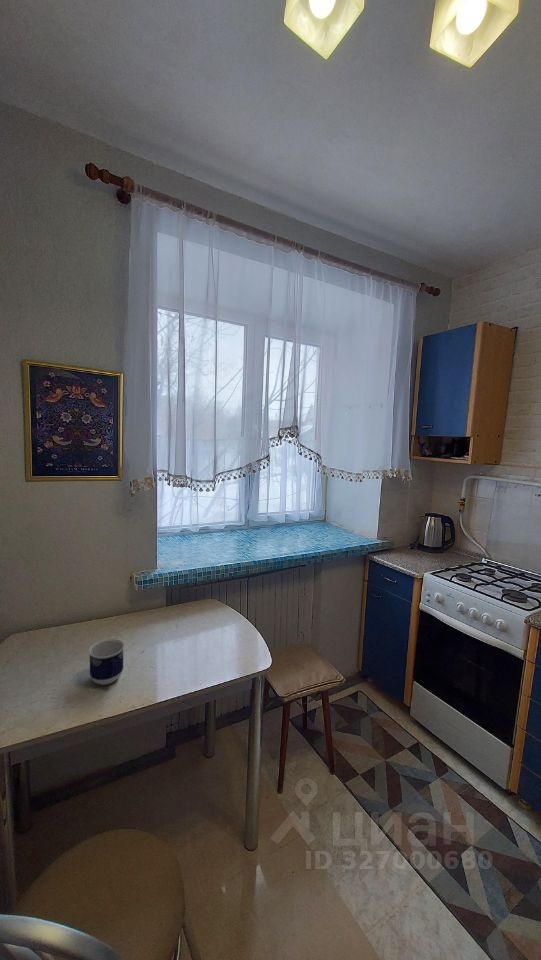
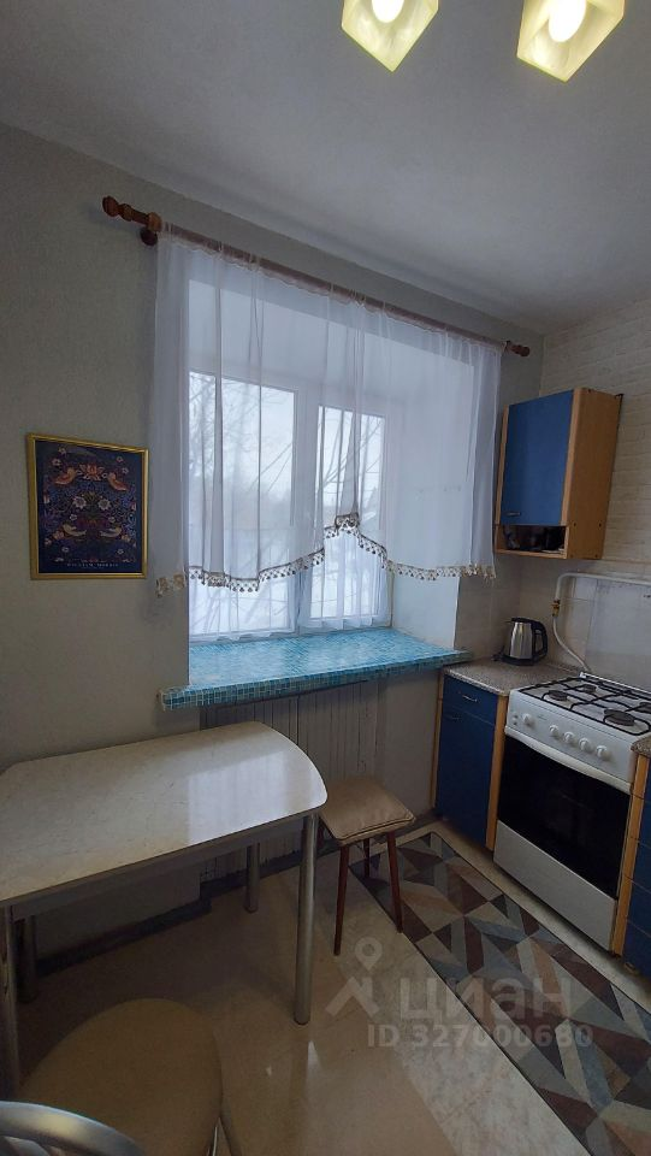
- cup (108, 665)
